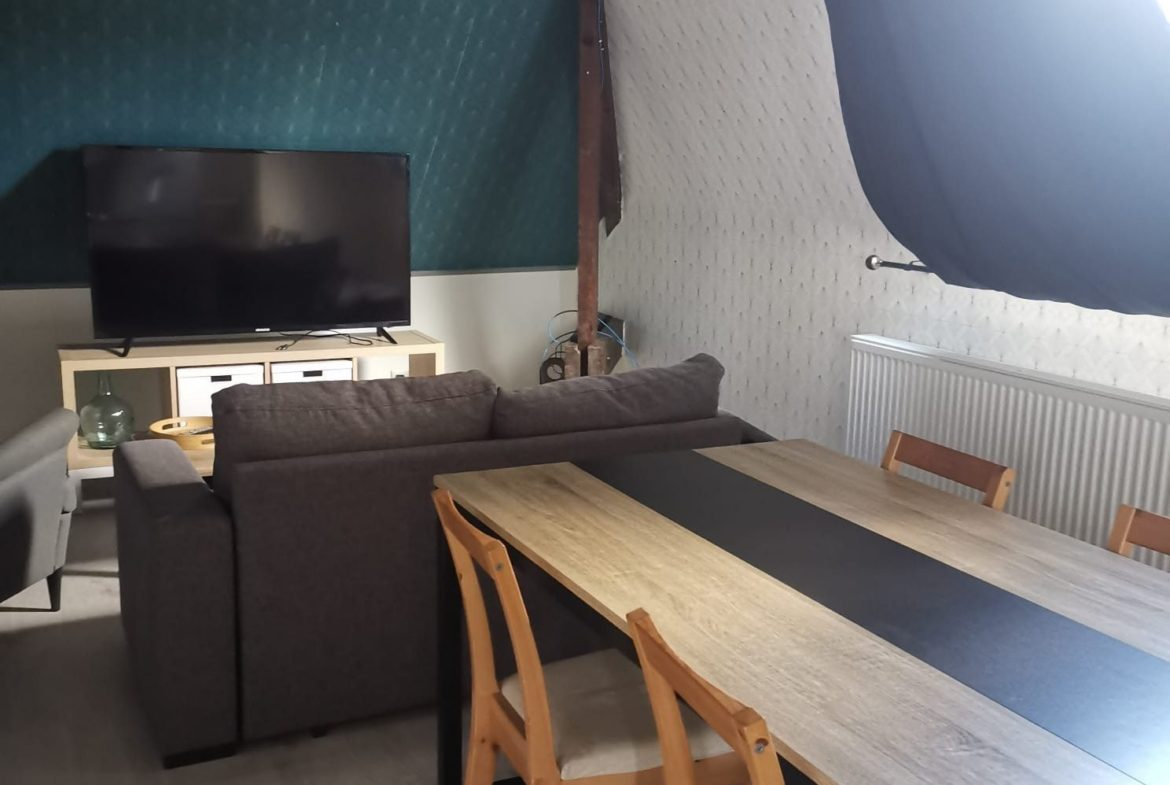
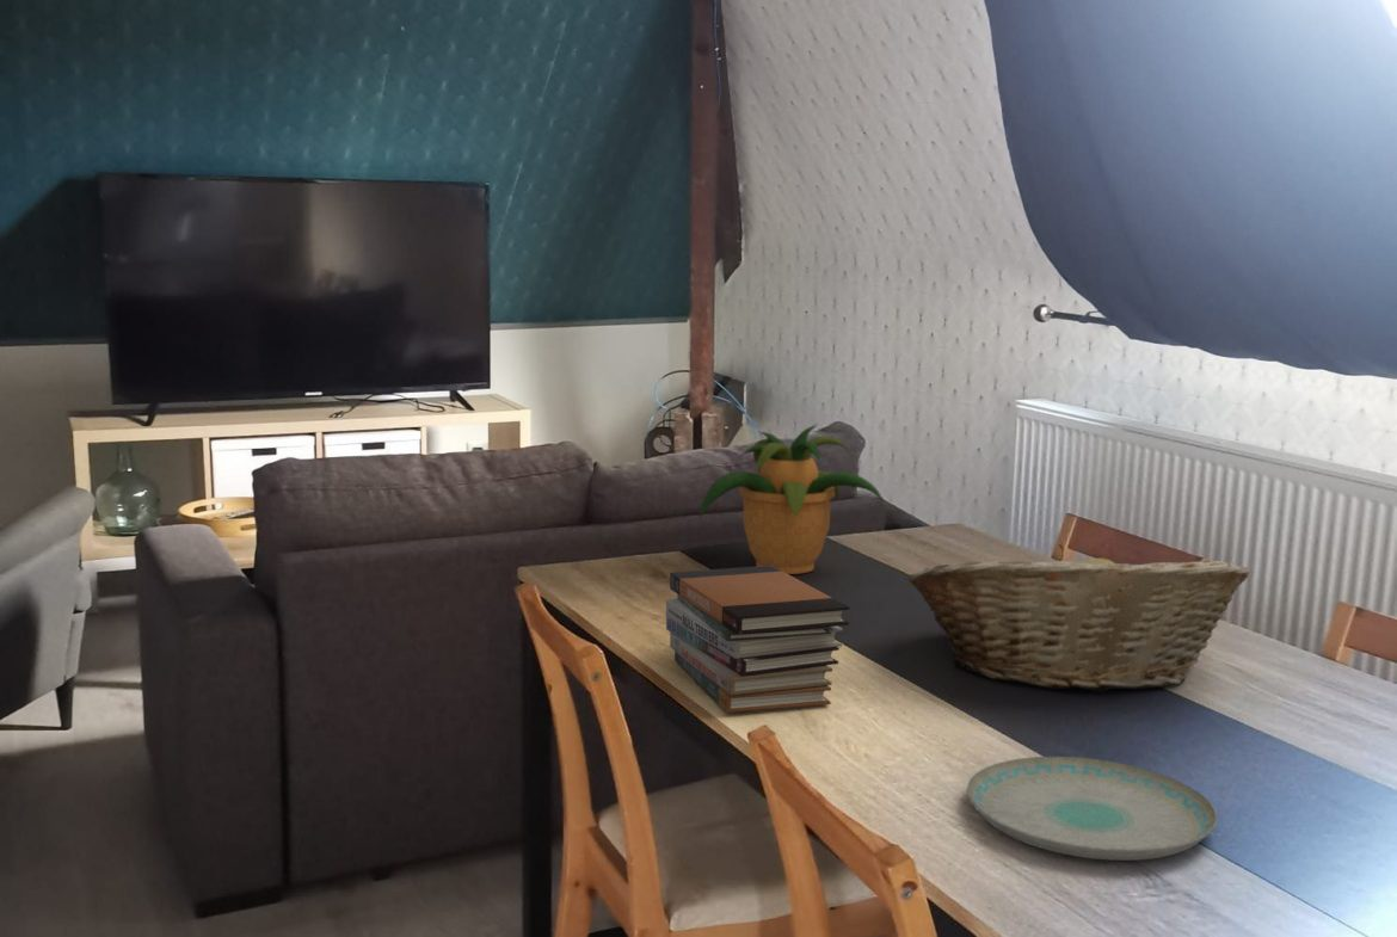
+ plate (1089, 808)
+ fruit basket (1073, 603)
+ potted plant (798, 497)
+ book stack (751, 634)
